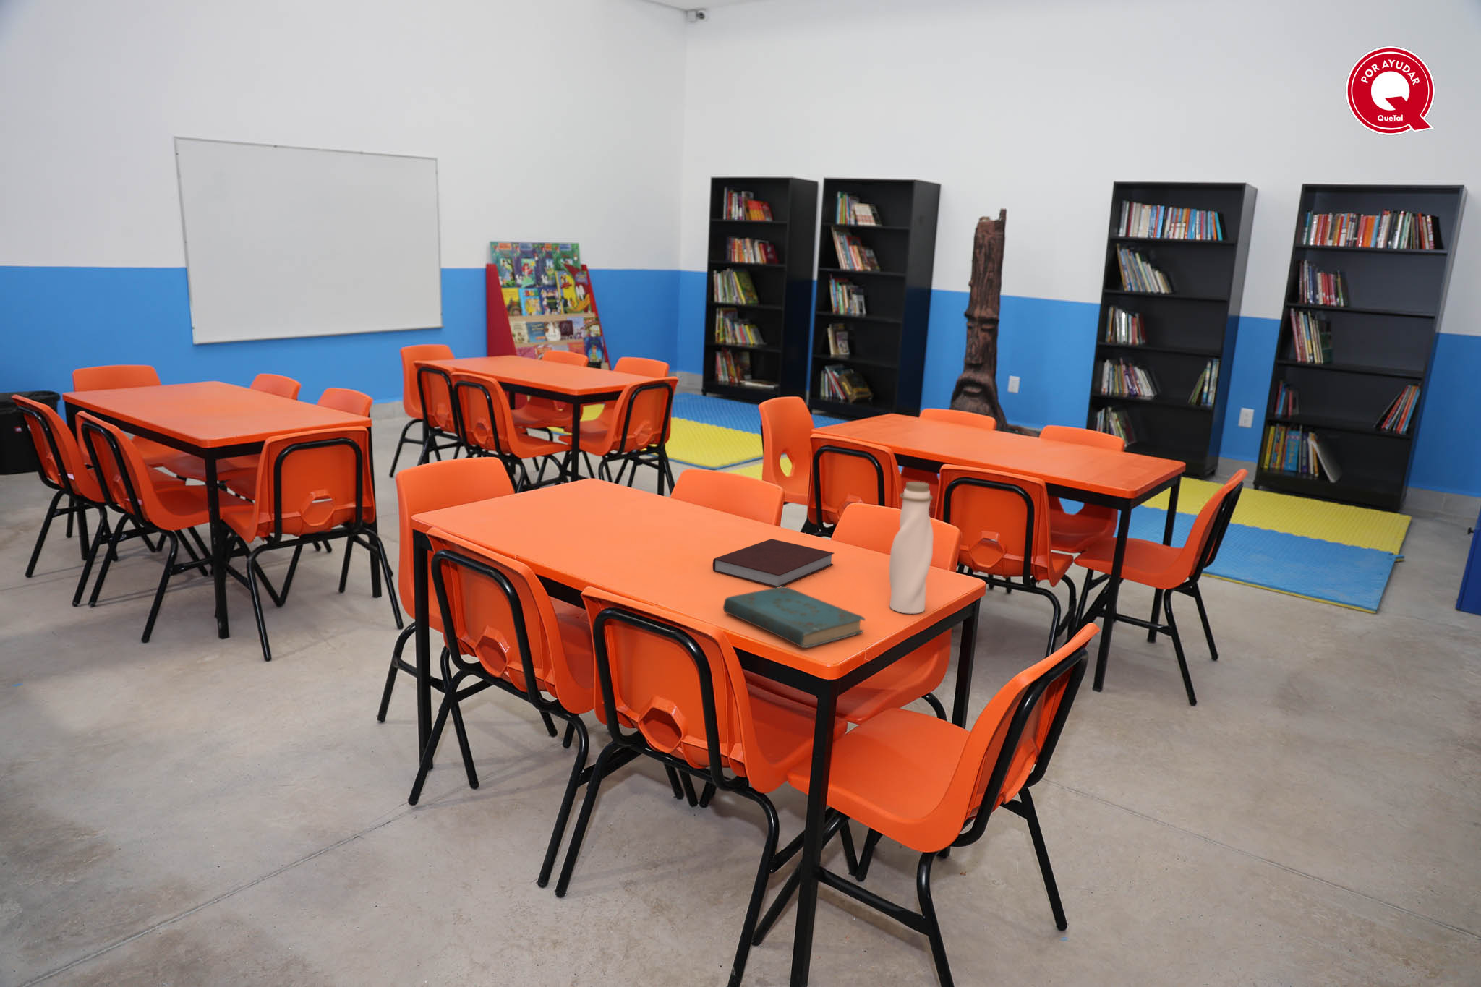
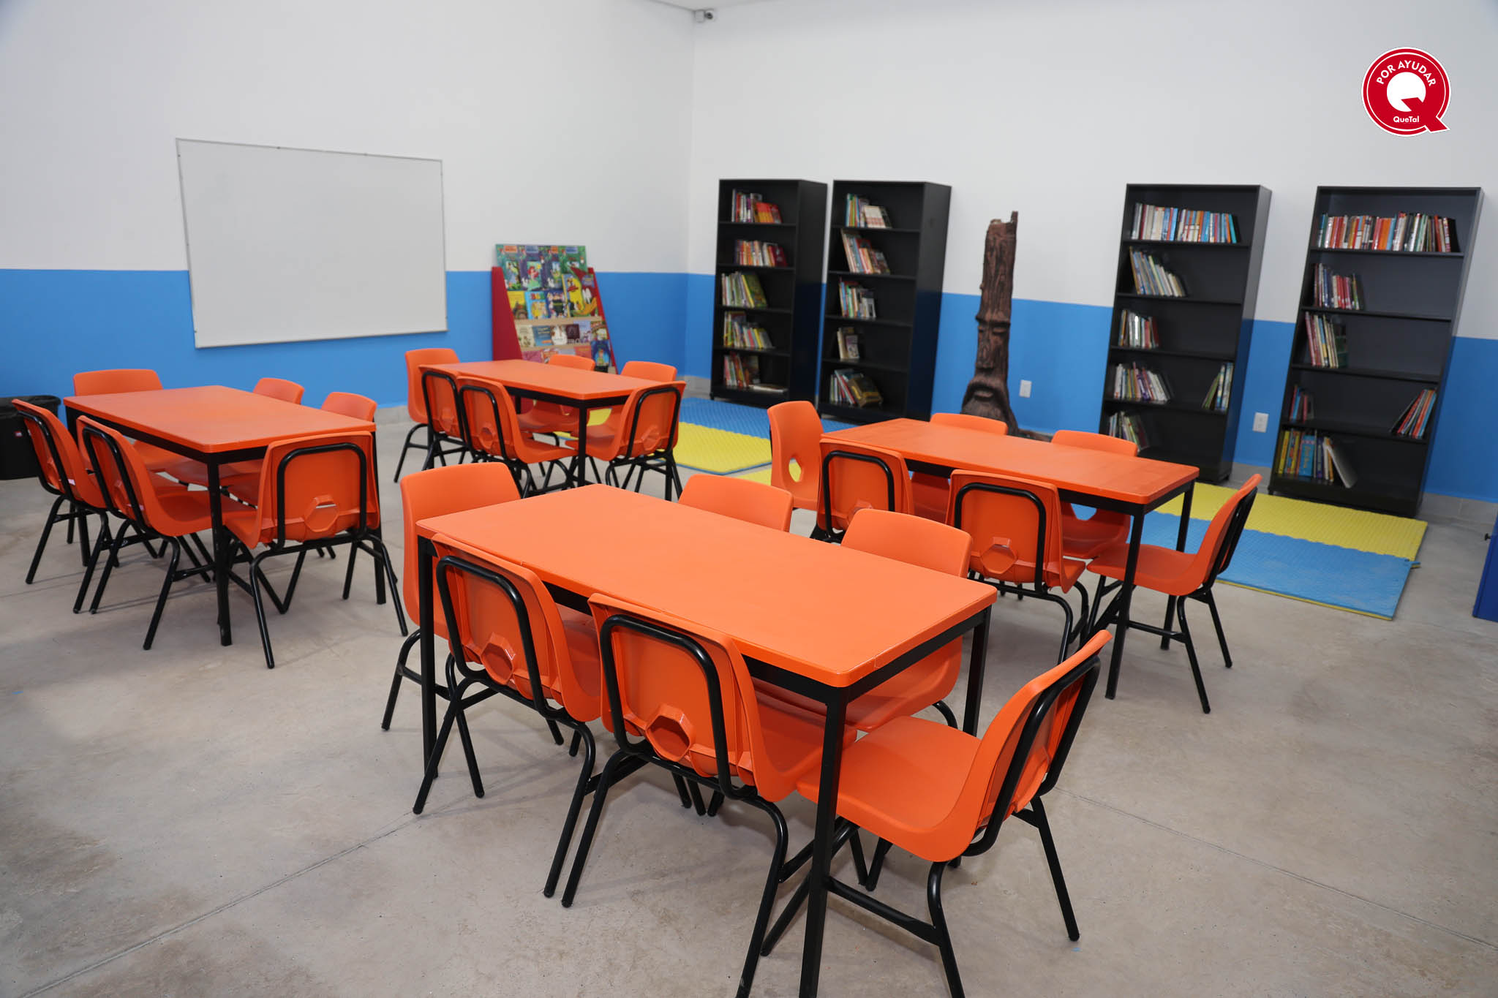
- notebook (774, 561)
- water bottle (911, 545)
- book (793, 615)
